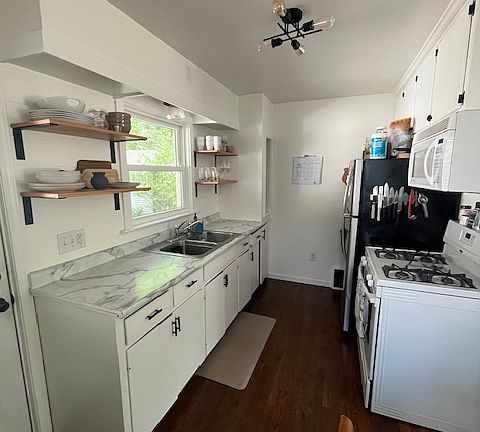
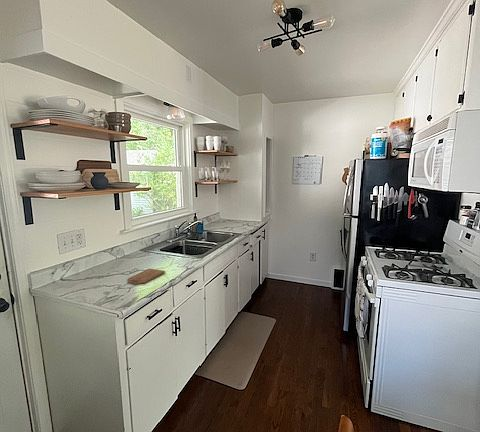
+ cutting board (145, 276)
